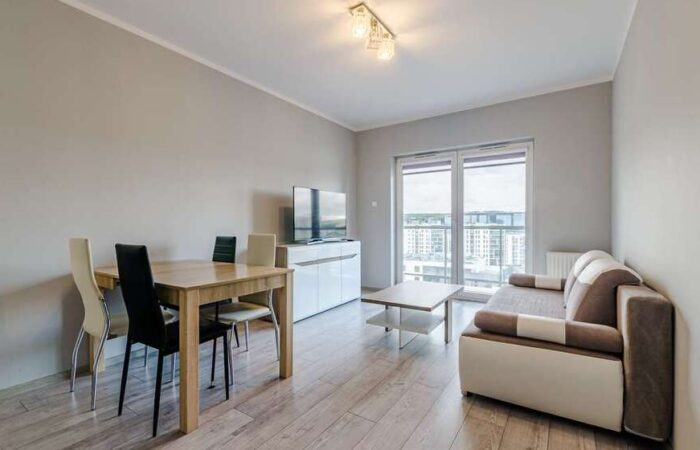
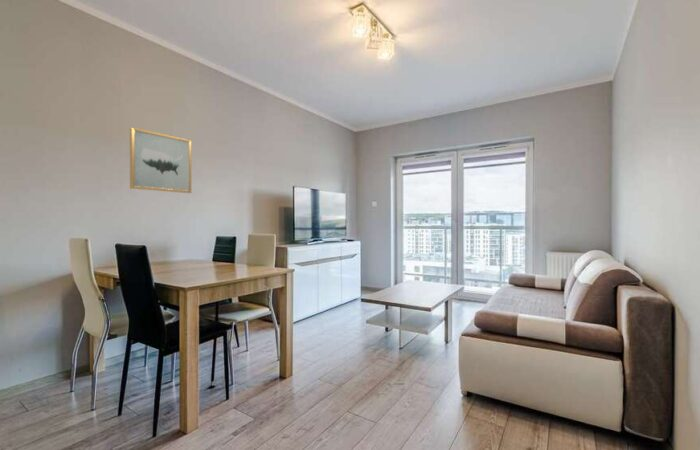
+ wall art (162, 162)
